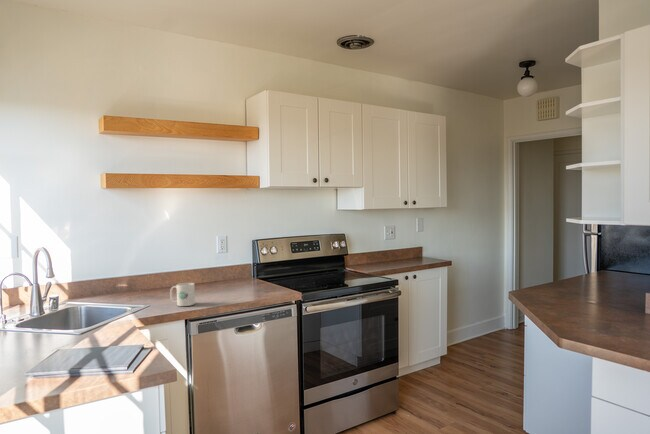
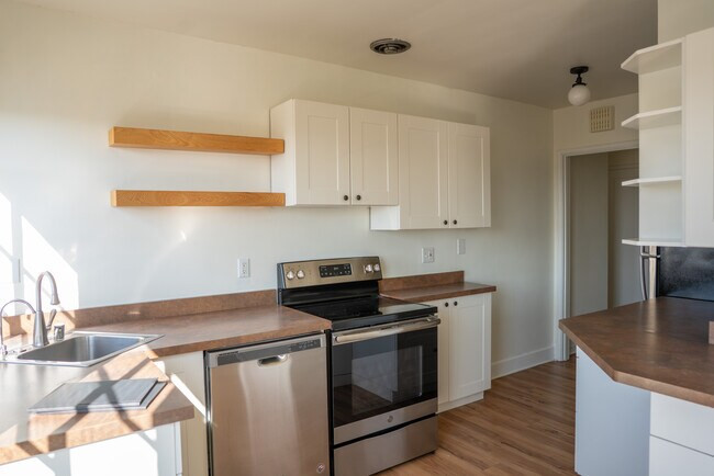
- mug (182, 294)
